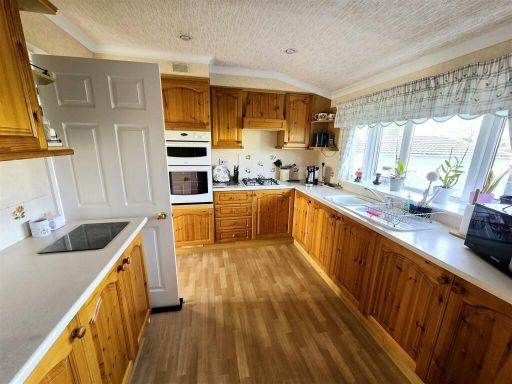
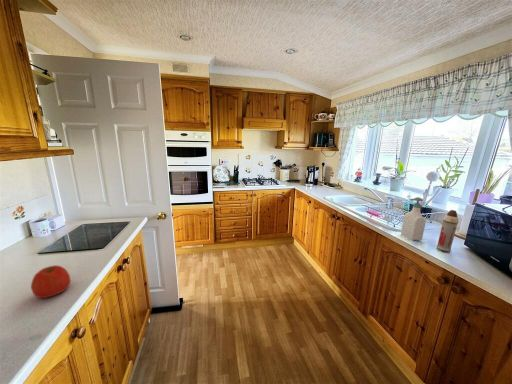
+ spray bottle (448, 230)
+ soap bottle (413, 217)
+ apple (50, 279)
